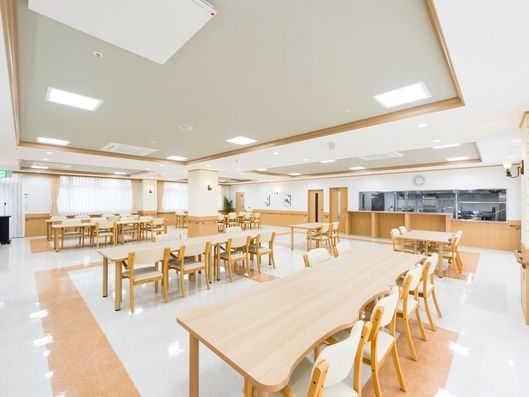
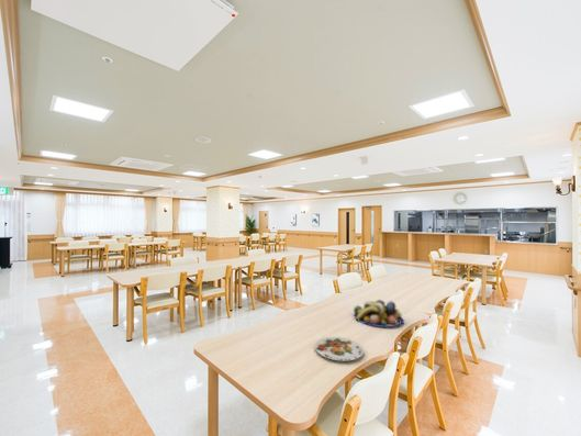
+ fruit bowl (378, 310)
+ plate (338, 348)
